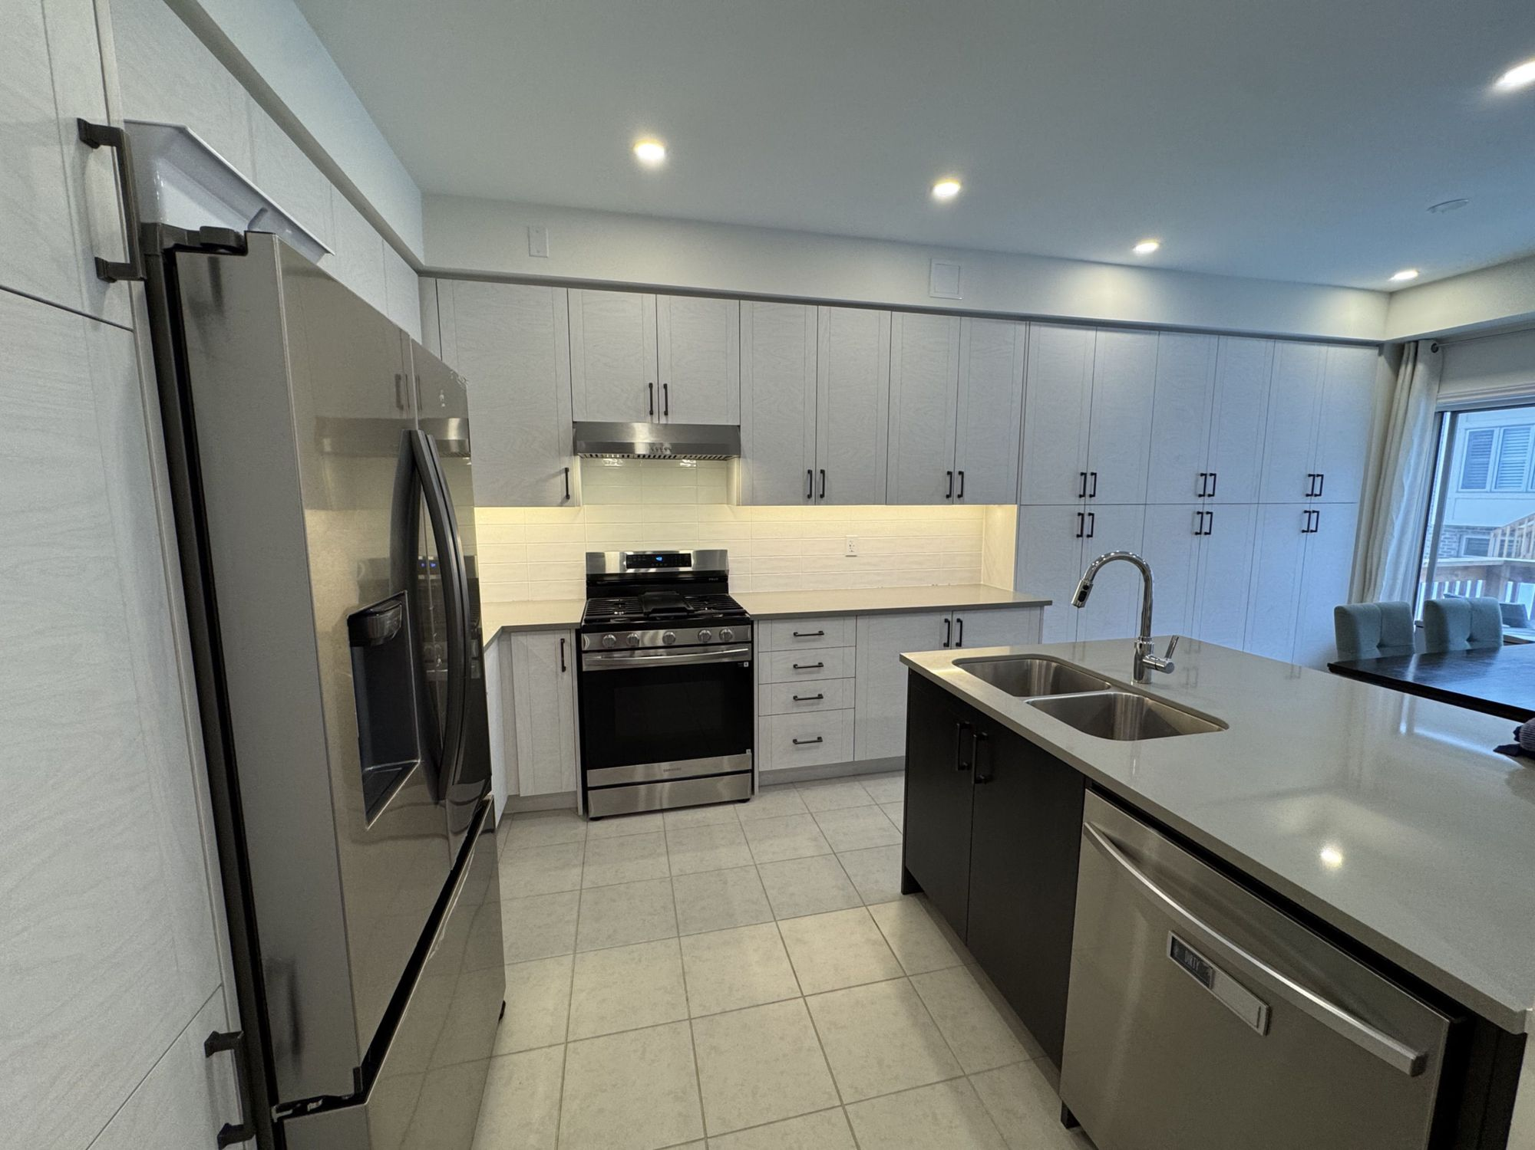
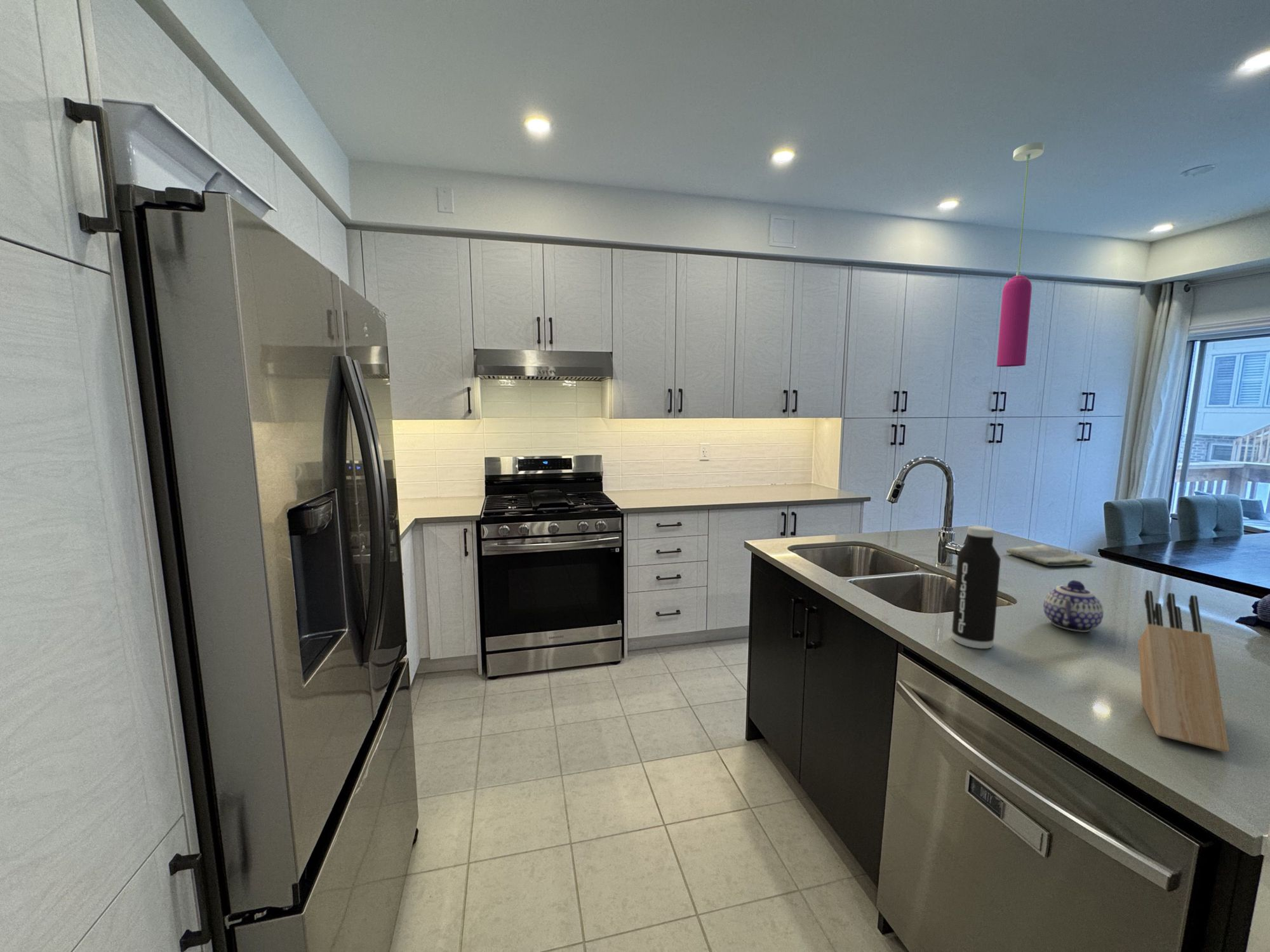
+ teapot (1073, 603)
+ water bottle (976, 585)
+ pendant light (1019, 260)
+ knife block (1179, 660)
+ dish towel (1048, 555)
